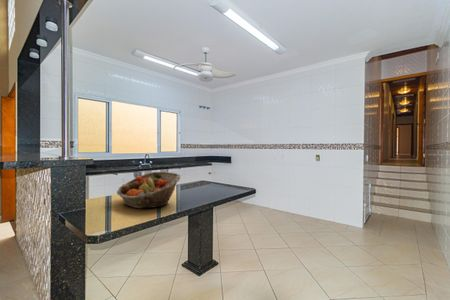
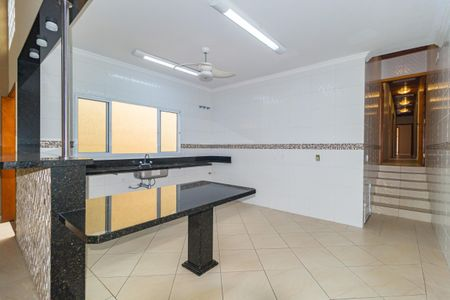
- fruit basket (149, 188)
